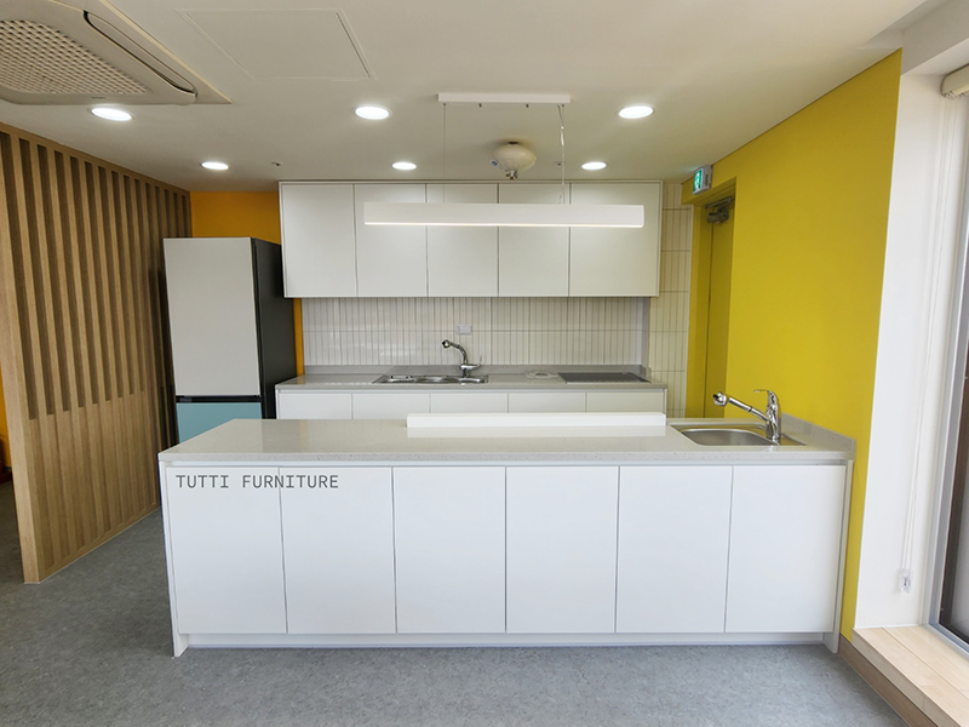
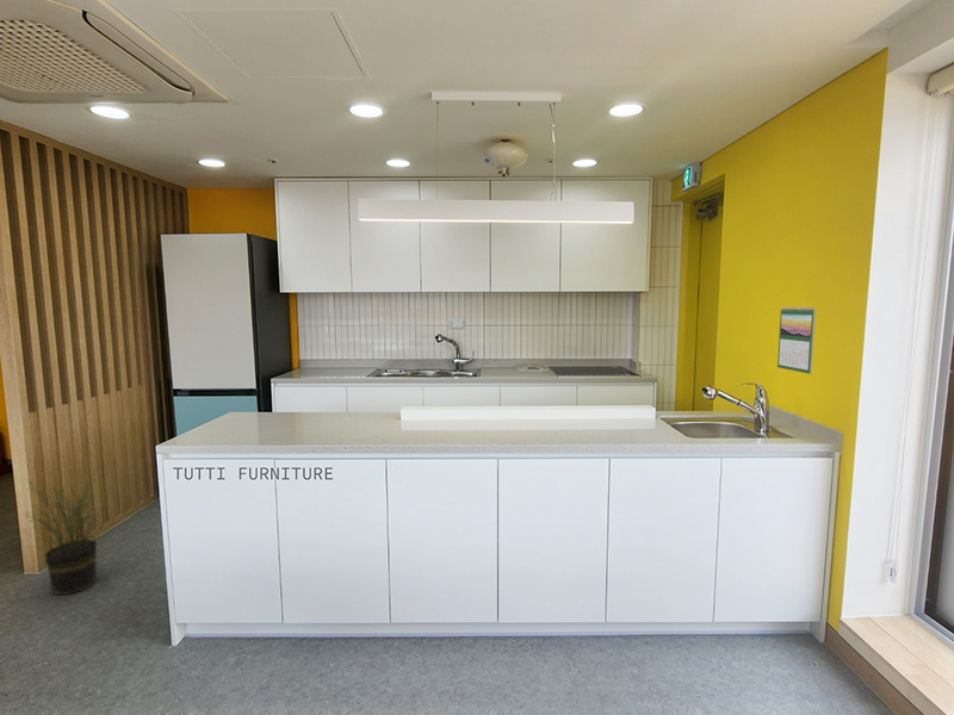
+ potted plant (66, 530)
+ calendar (795, 338)
